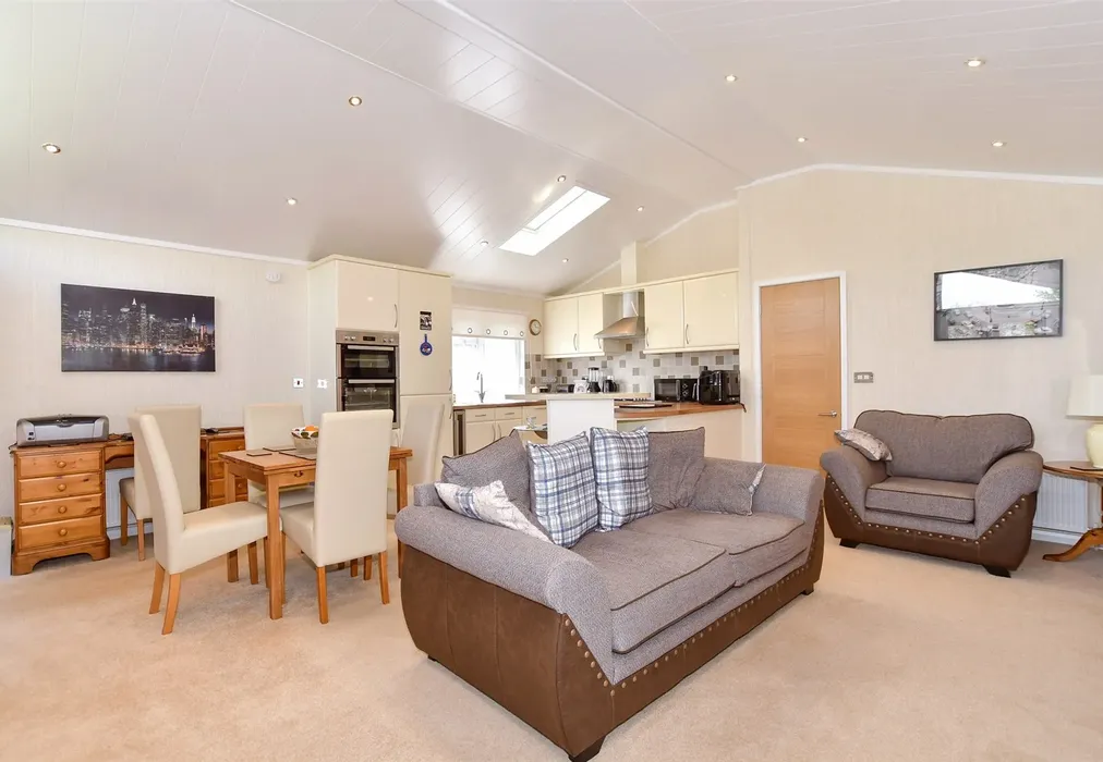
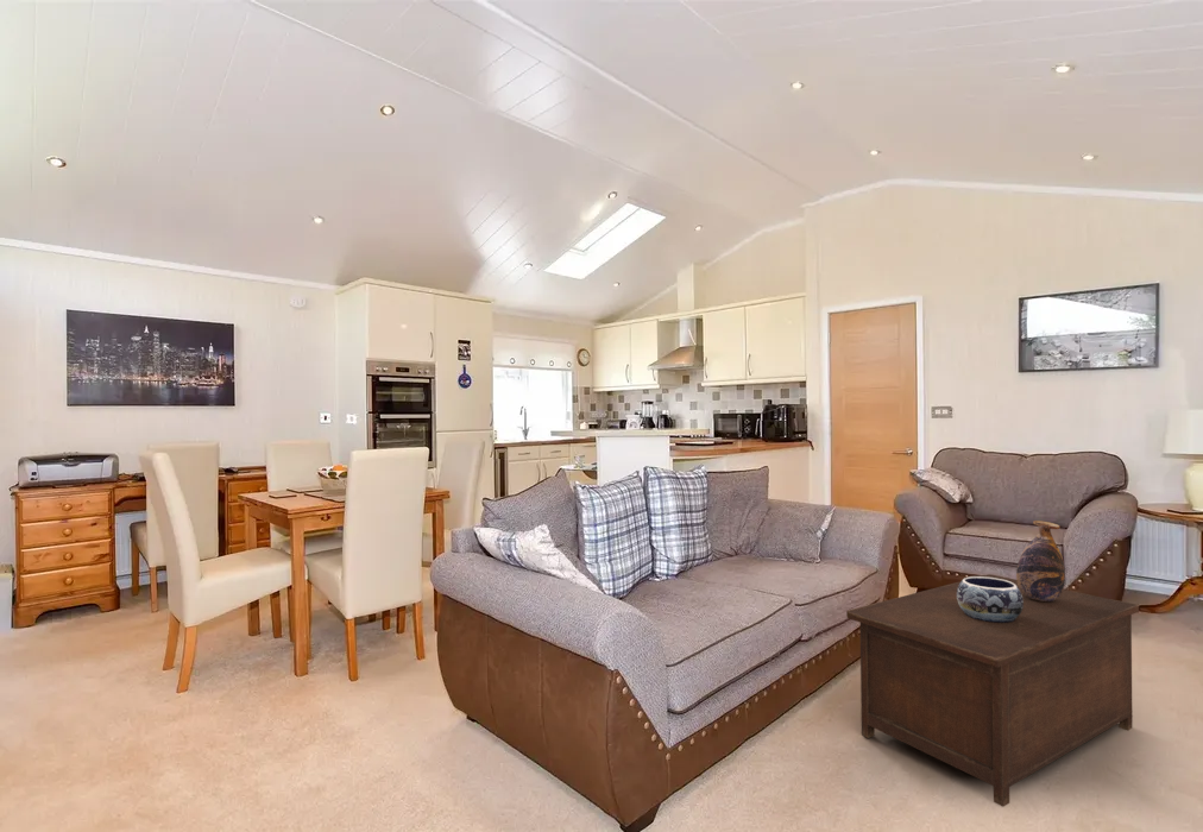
+ cabinet (993, 669)
+ vase (1040, 560)
+ decorative bowl (989, 598)
